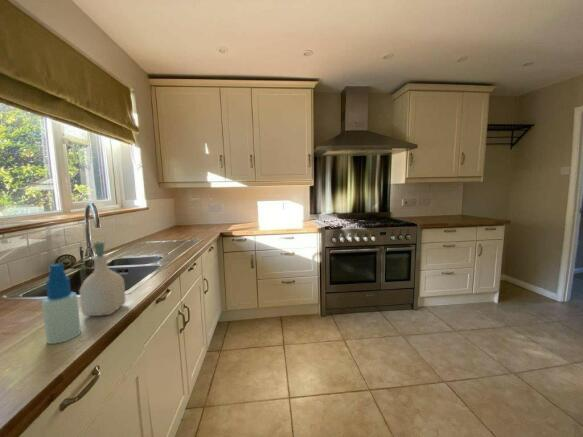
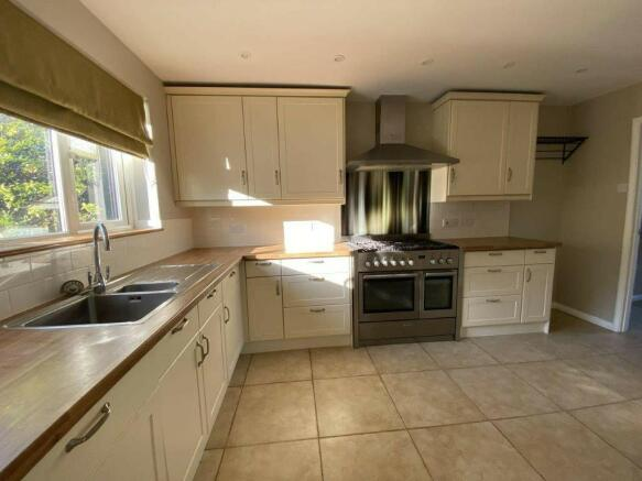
- spray bottle (60, 300)
- soap bottle (102, 277)
